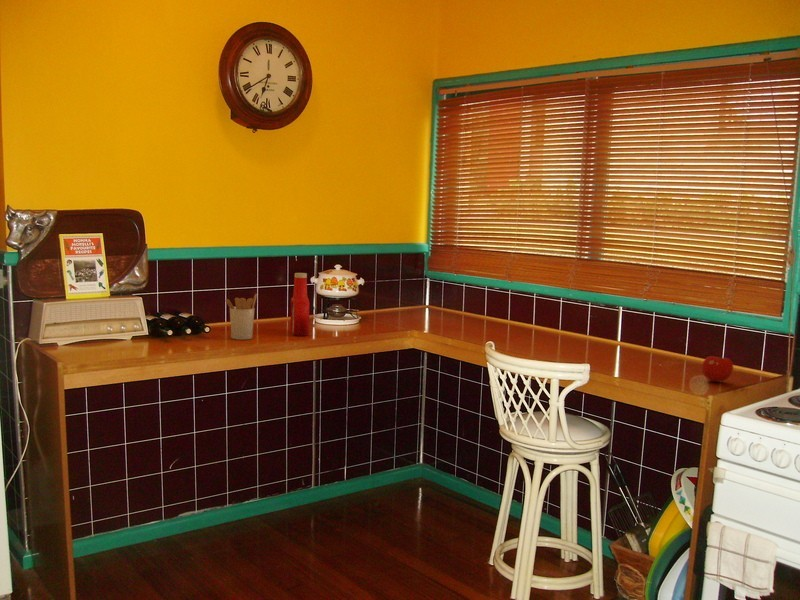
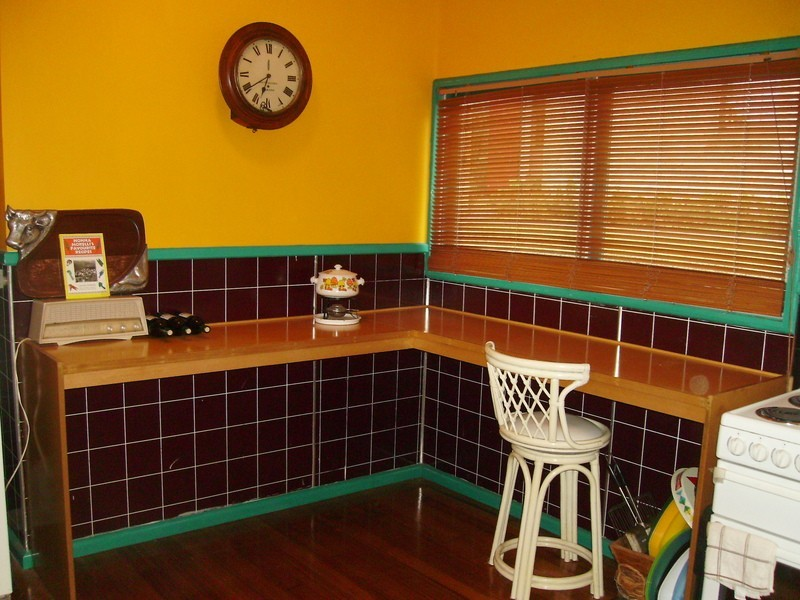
- fruit (717, 366)
- soap bottle (300, 303)
- utensil holder (242, 316)
